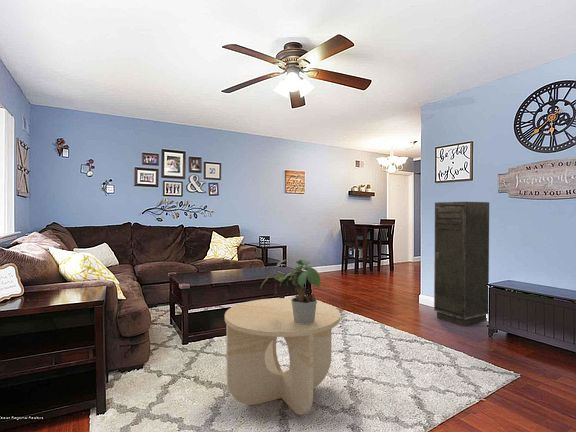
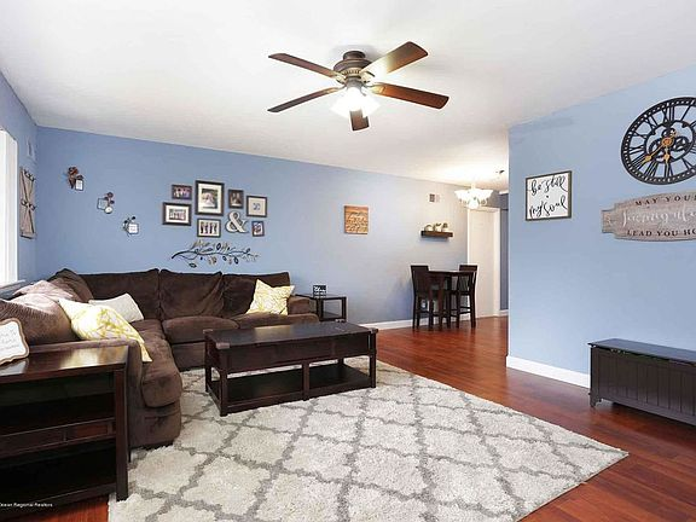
- potted plant (296, 289)
- side table (276, 354)
- storage cabinet (460, 261)
